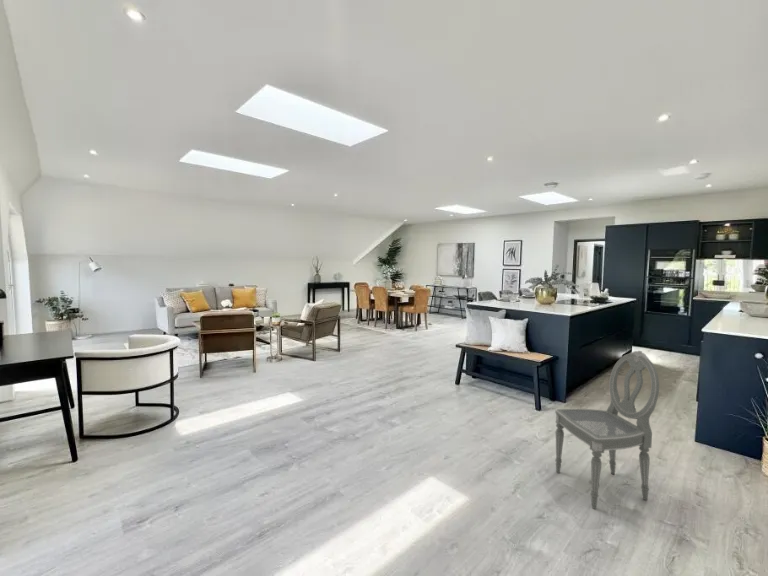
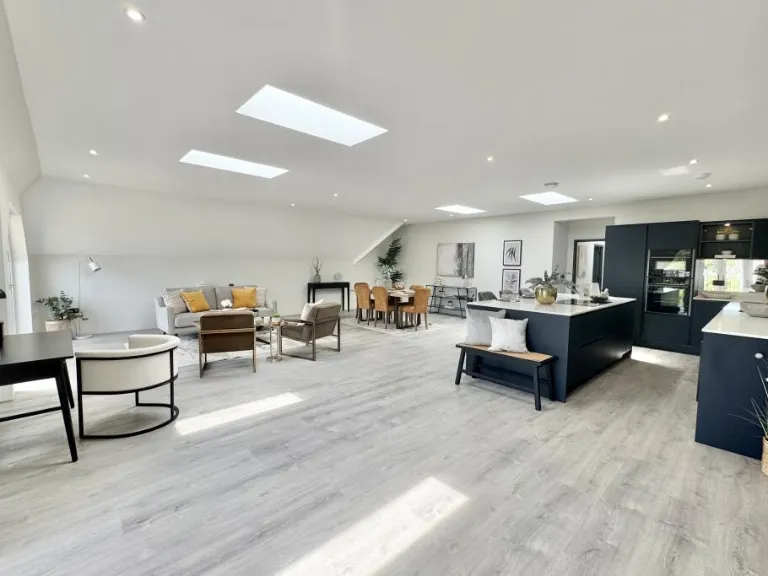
- dining chair (605, 419)
